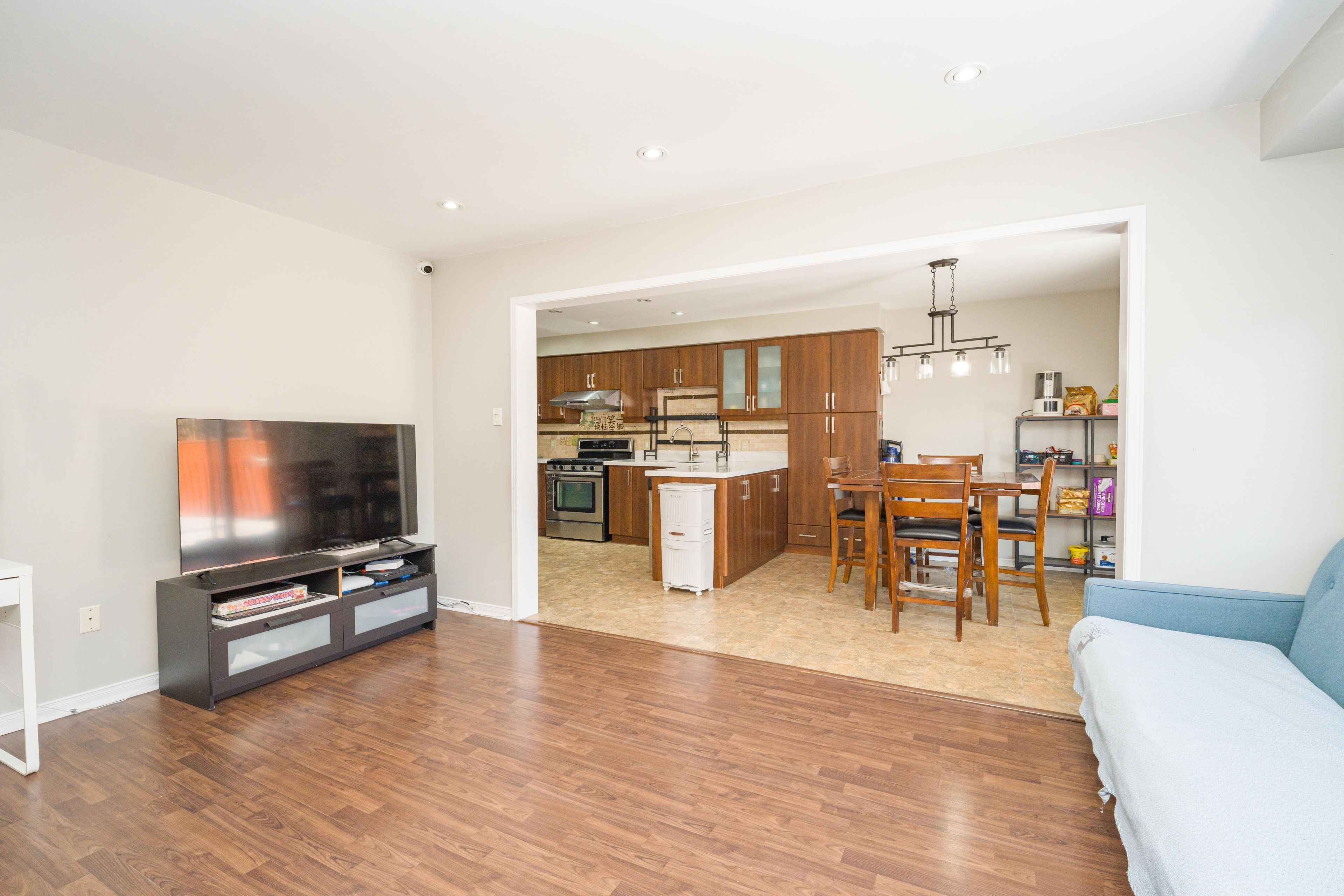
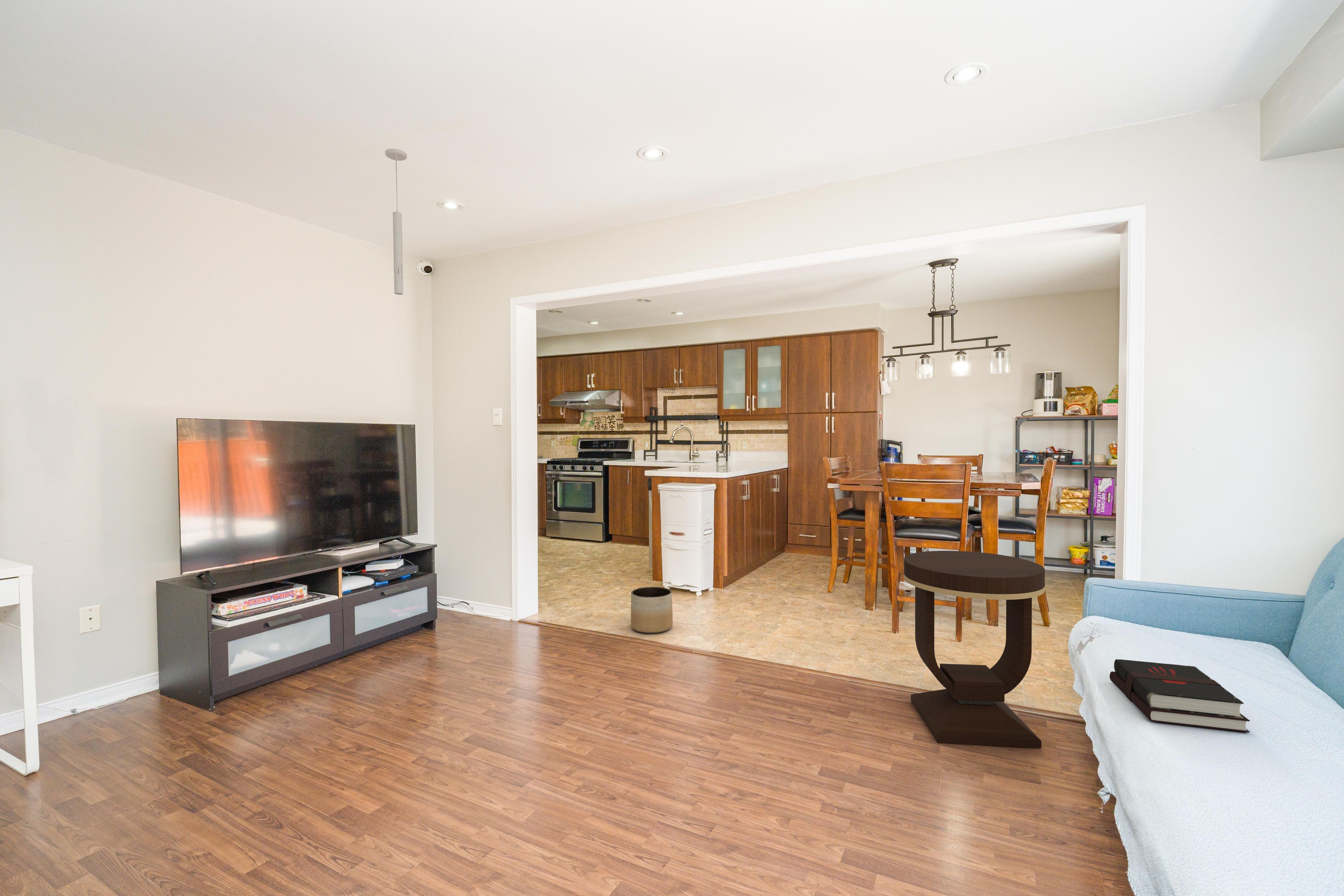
+ planter (652, 610)
+ ceiling light (397, 224)
+ side table (971, 665)
+ hardback book (1173, 692)
